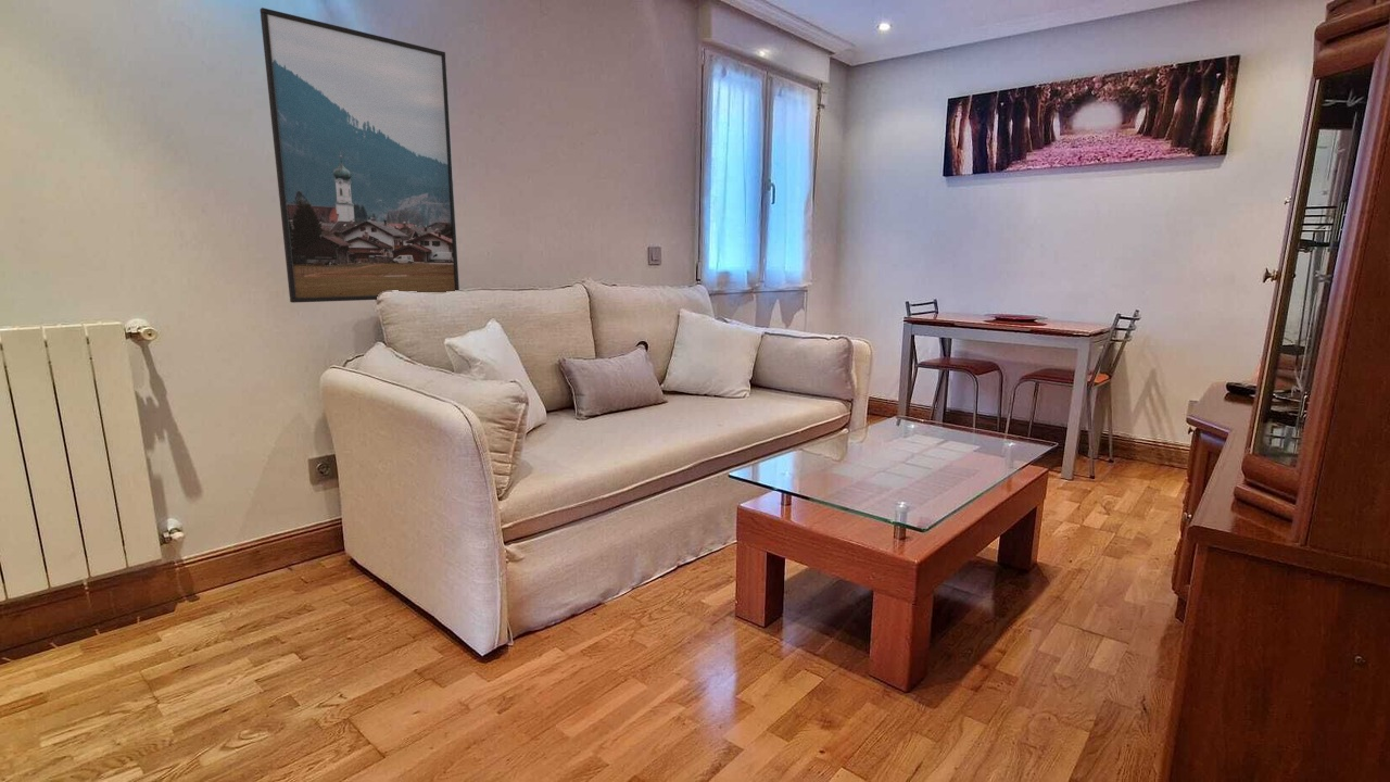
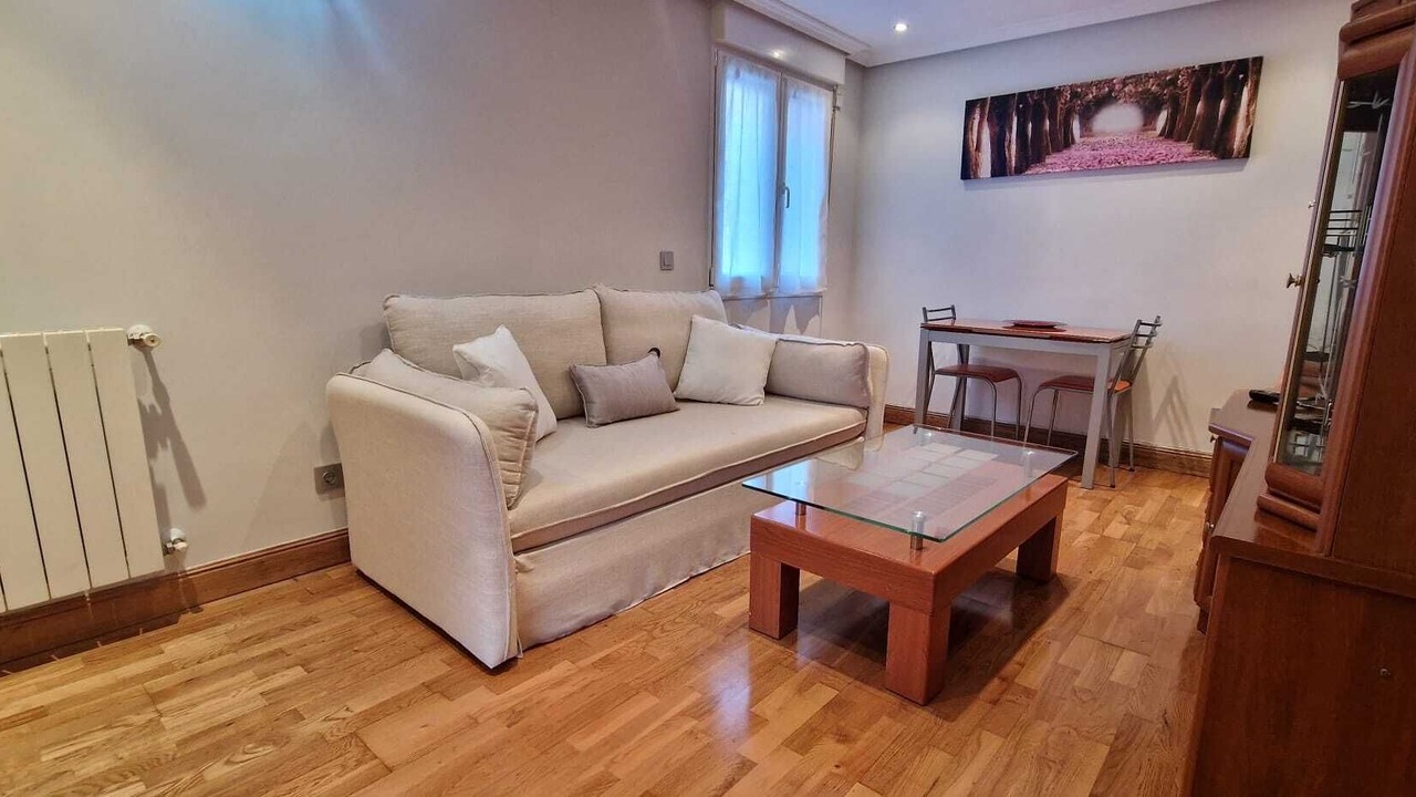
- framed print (371, 171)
